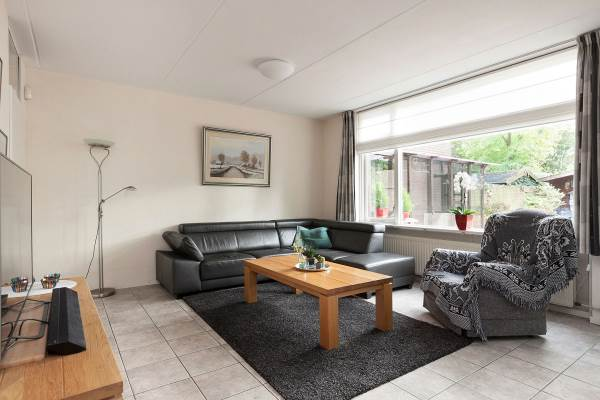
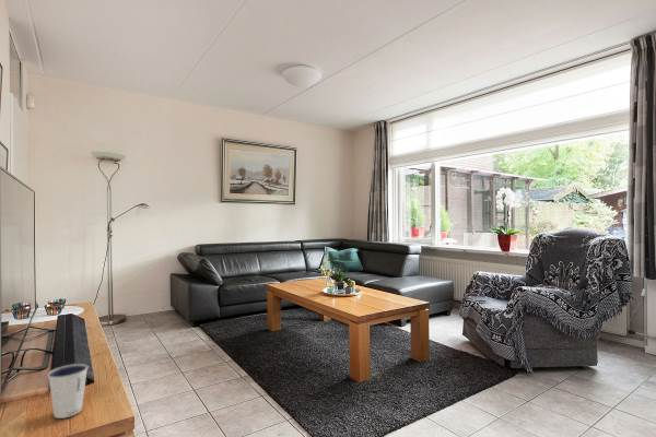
+ dixie cup (68, 391)
